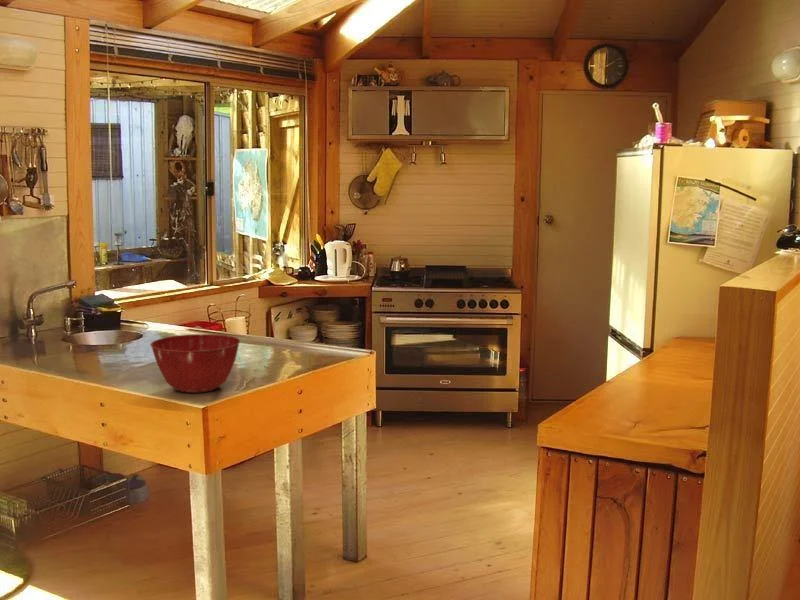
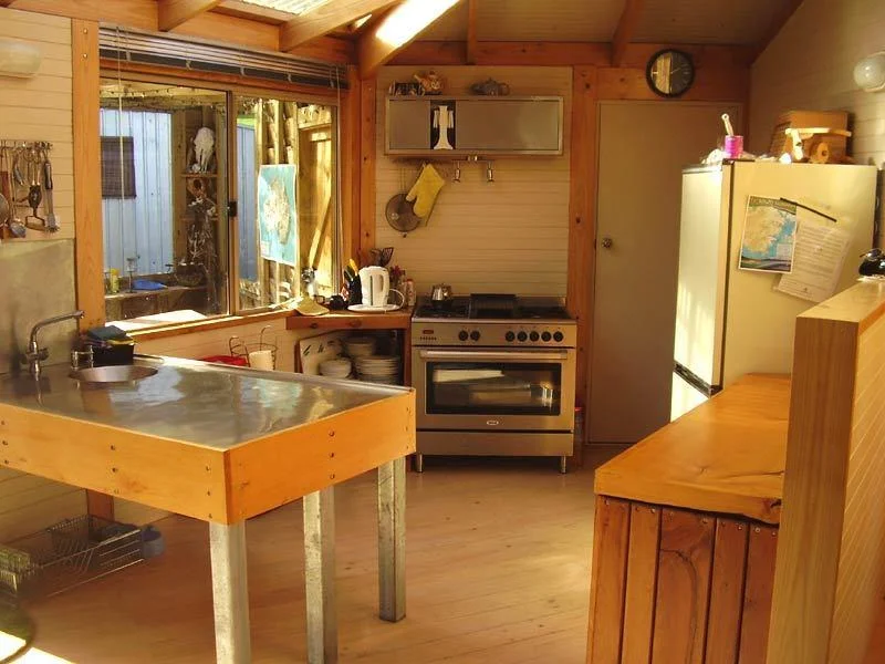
- mixing bowl (196, 364)
